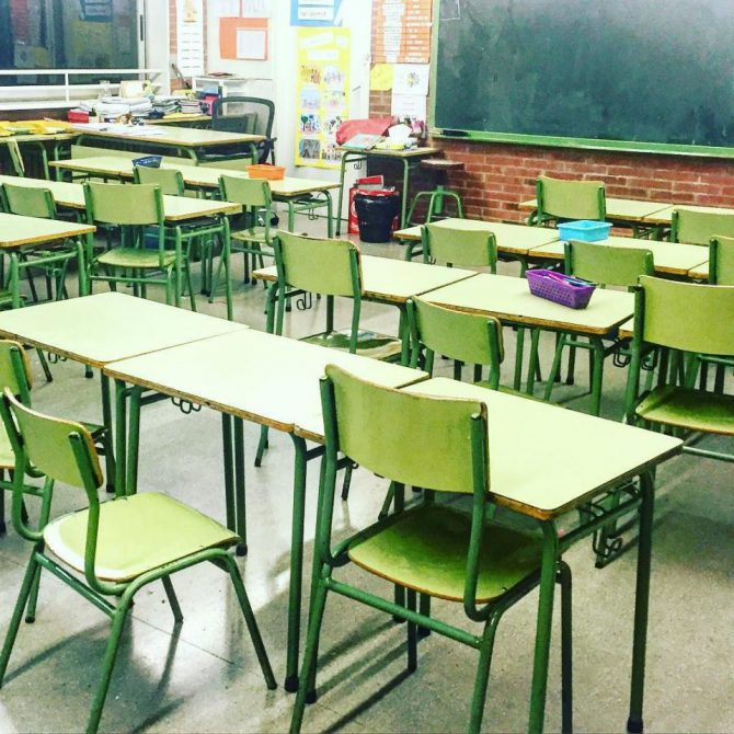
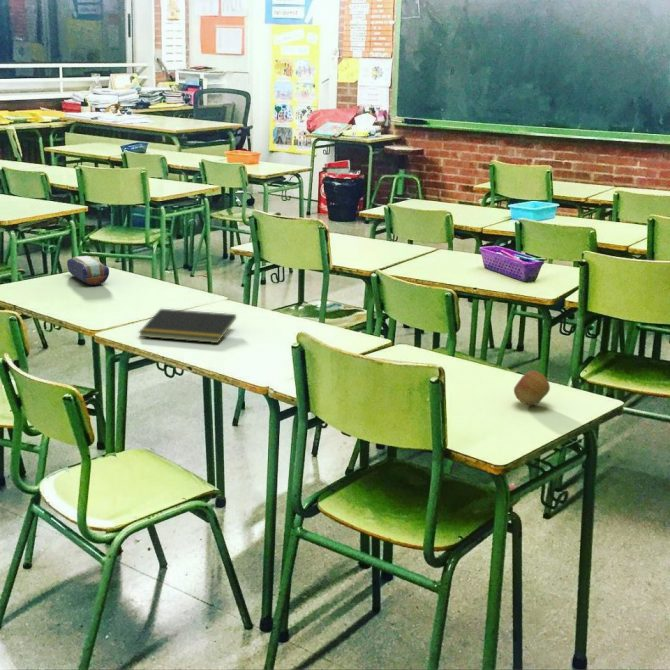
+ pencil case (88, 269)
+ notepad (188, 325)
+ fruit (531, 387)
